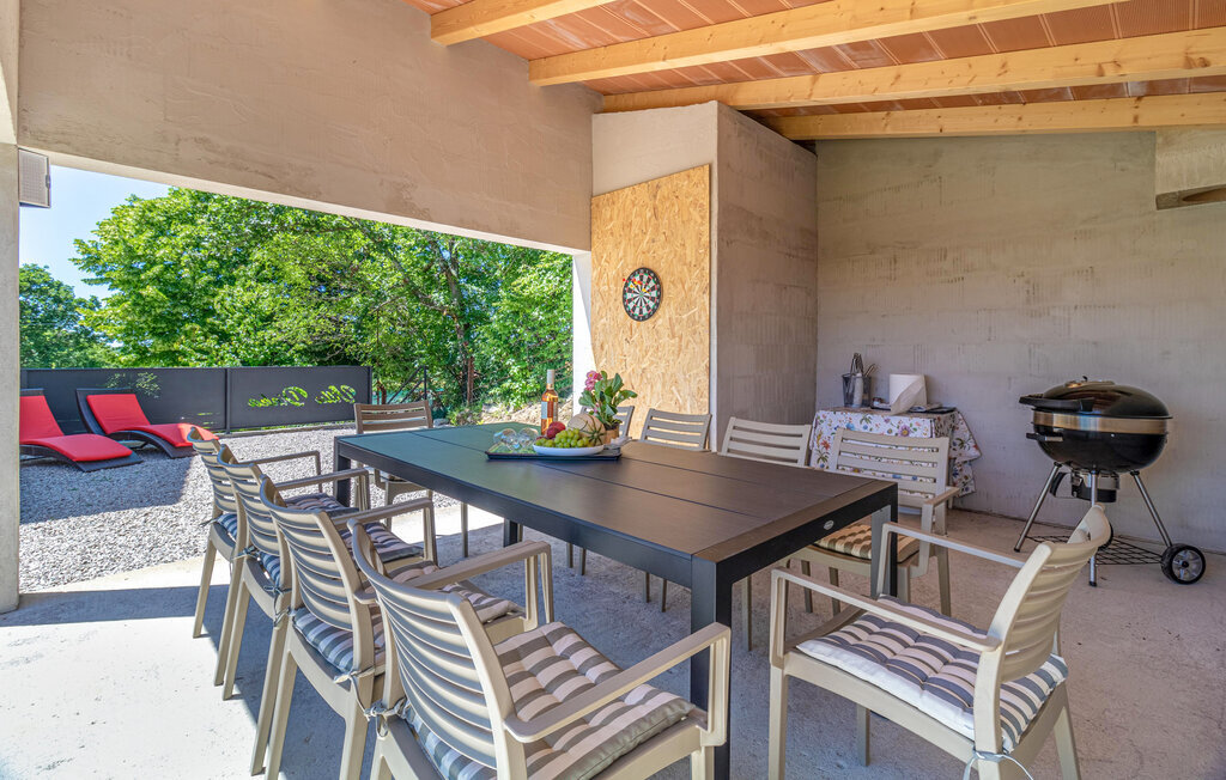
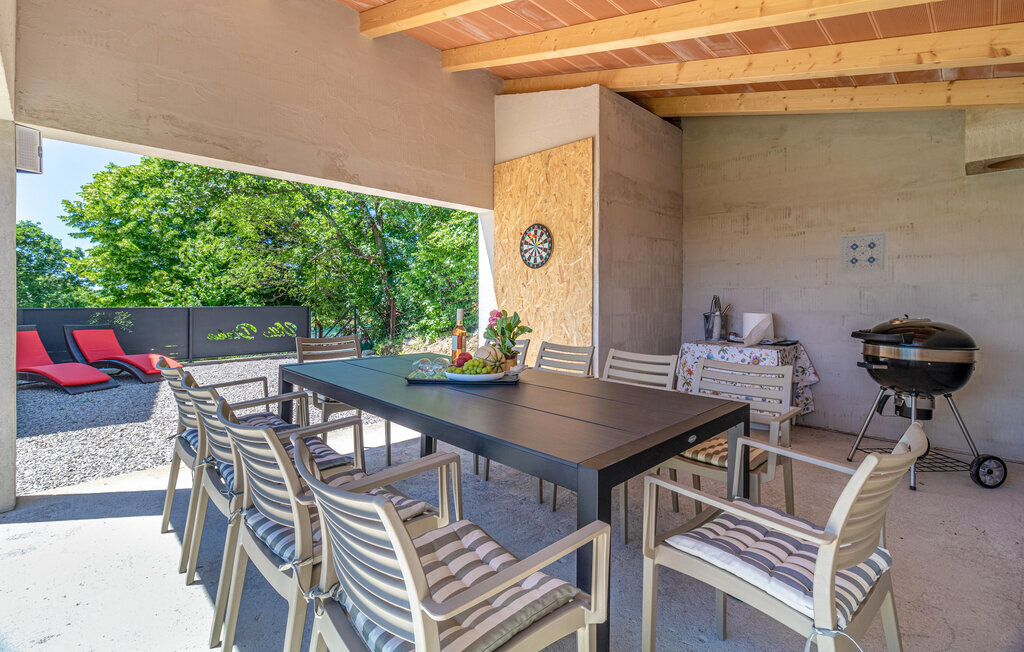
+ wall art (863, 253)
